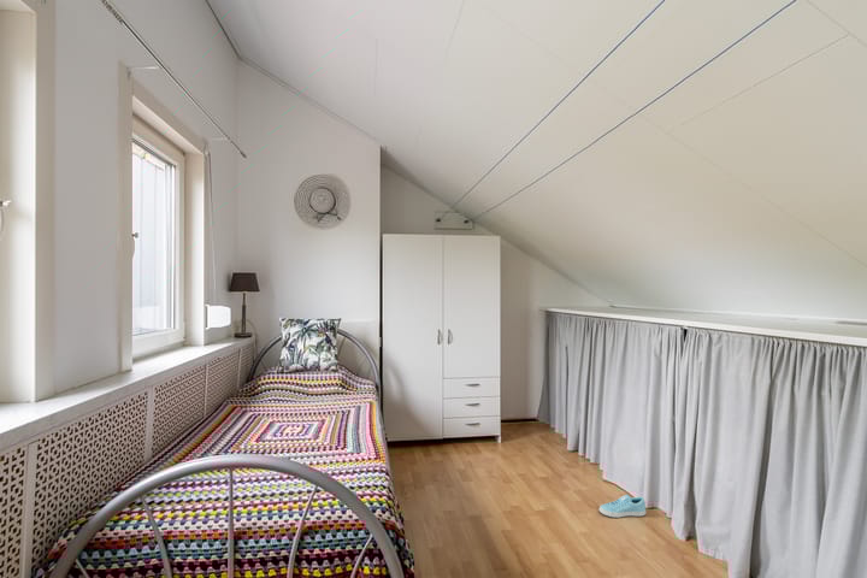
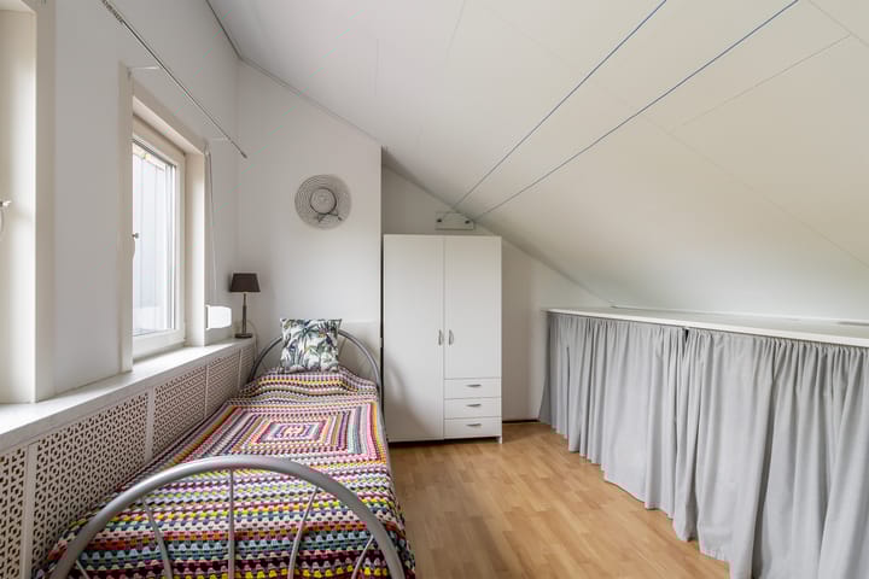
- sneaker (621, 503)
